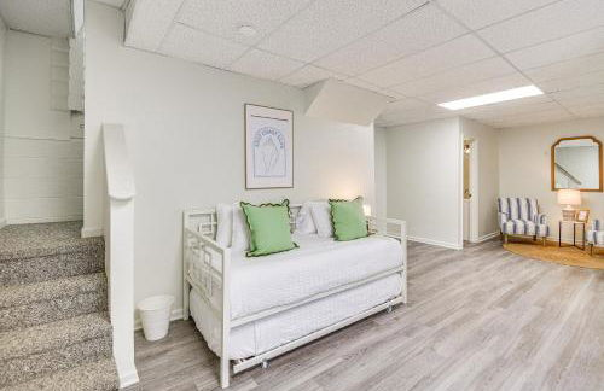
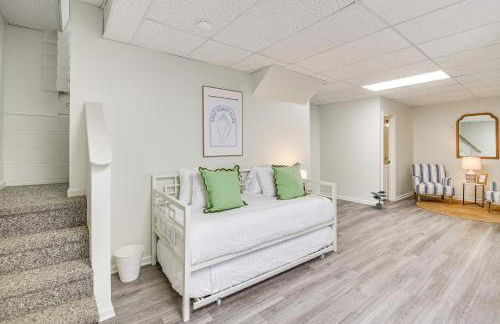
+ potted plant (379, 200)
